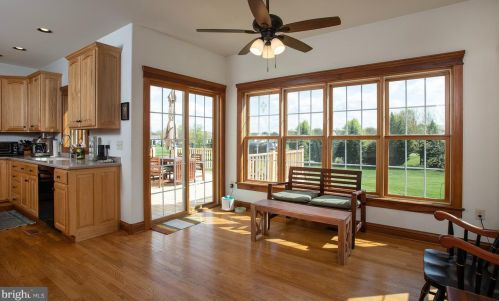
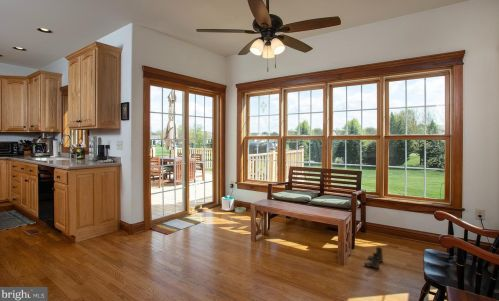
+ boots (373, 256)
